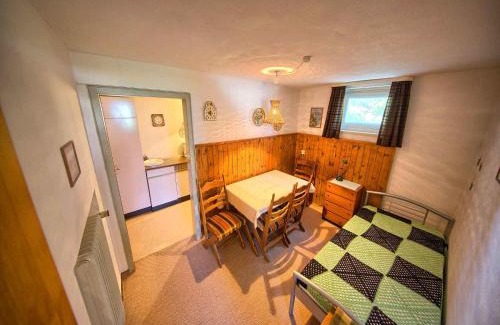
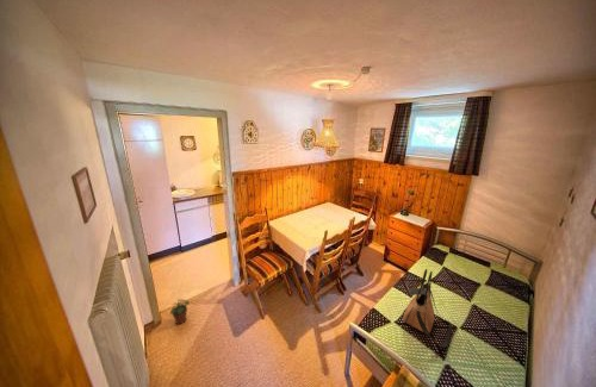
+ potted plant (180, 312)
+ tote bag (430, 301)
